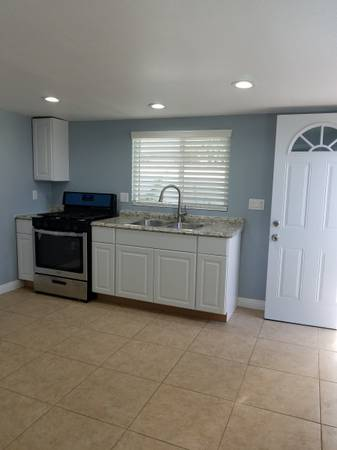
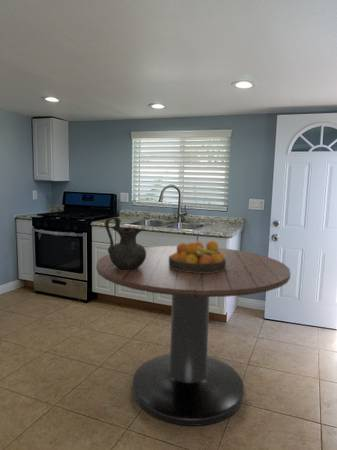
+ dining table (189, 326)
+ fruit bowl (197, 253)
+ pitcher (125, 242)
